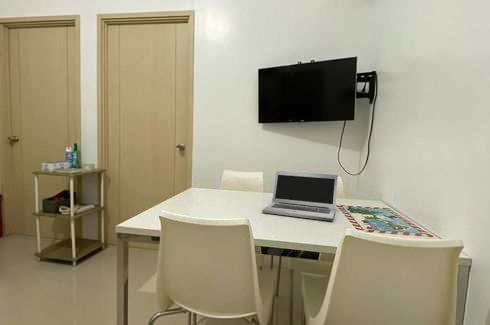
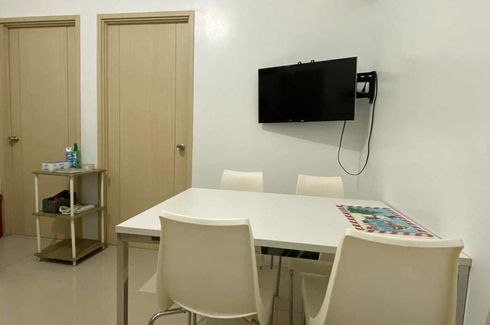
- laptop (301, 193)
